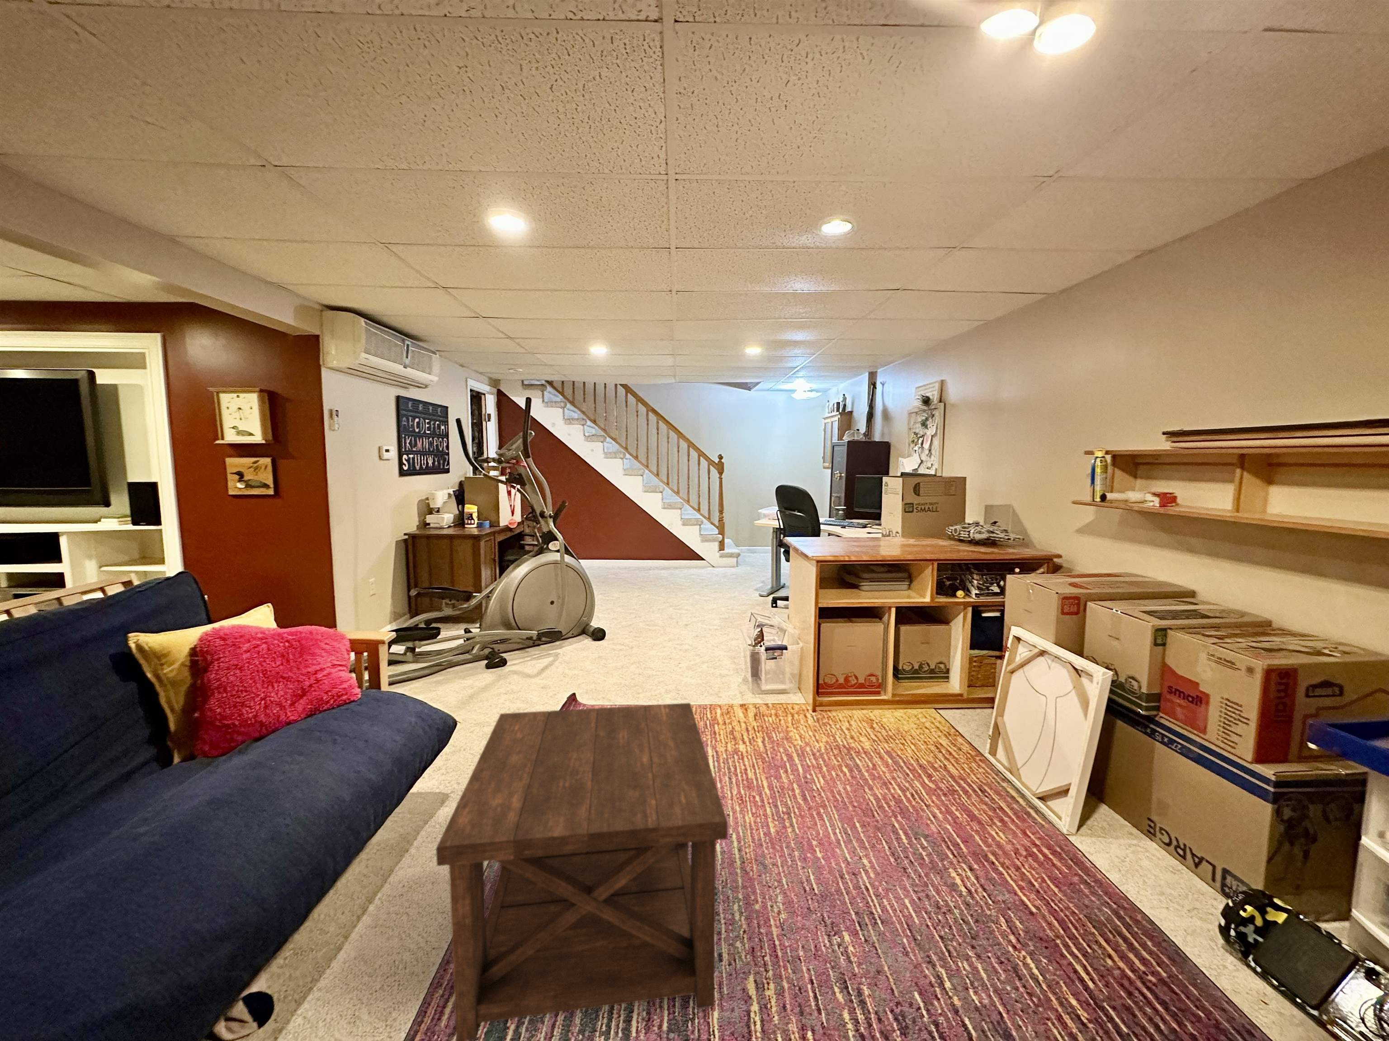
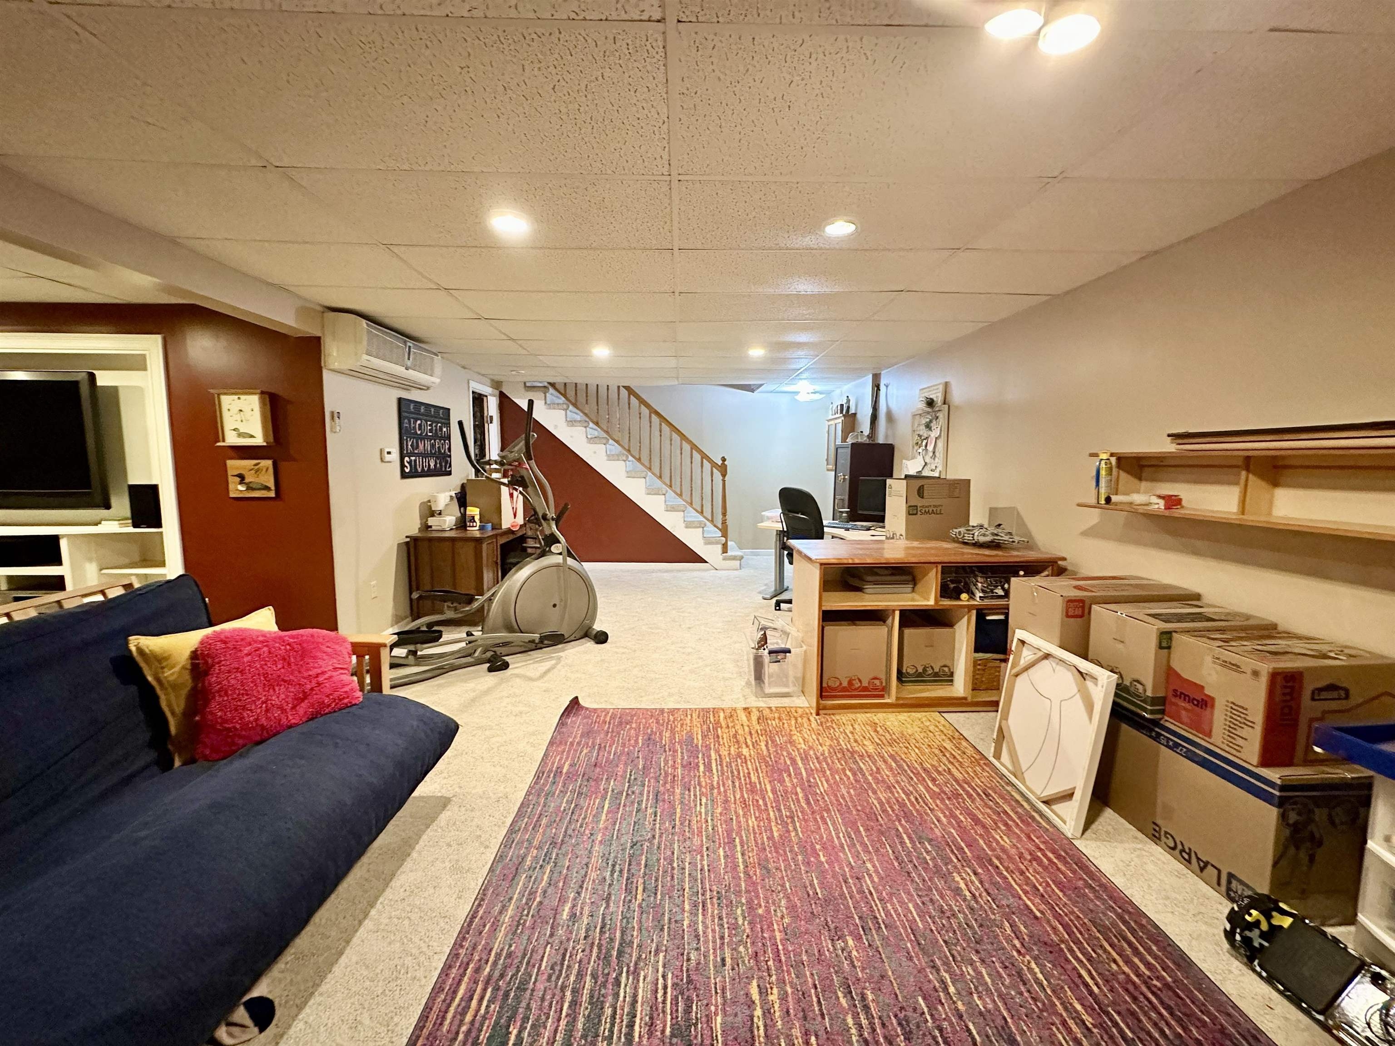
- side table (595, 839)
